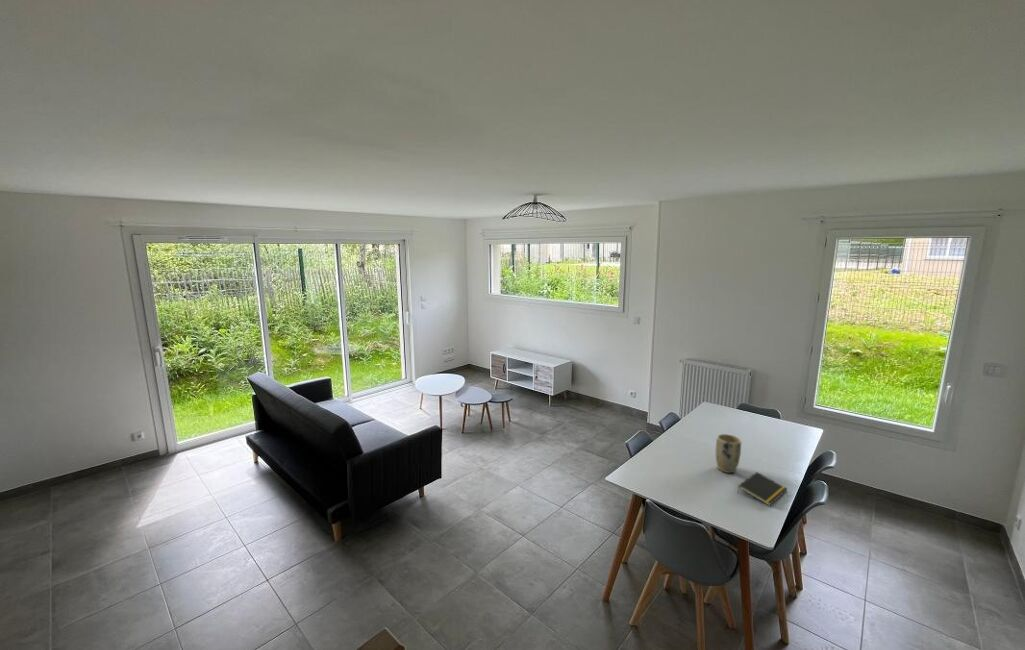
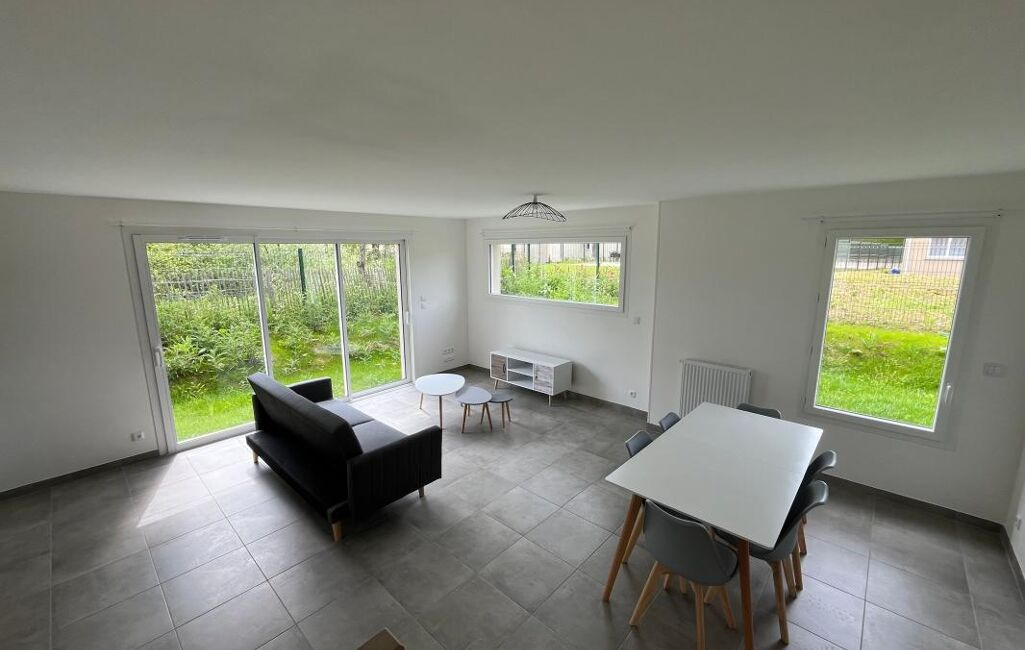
- notepad (762, 487)
- plant pot (727, 454)
